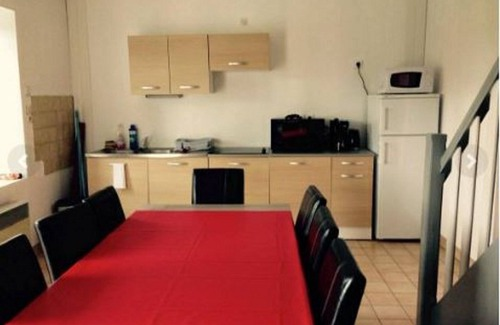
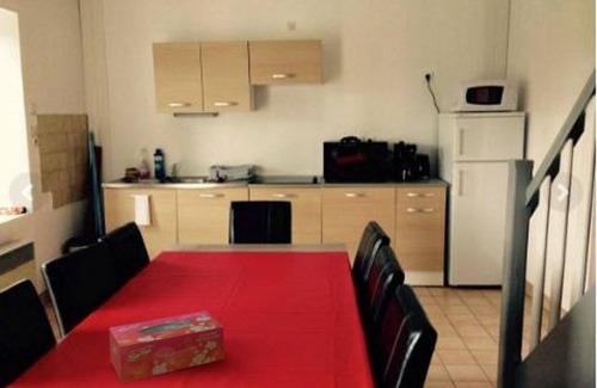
+ tissue box (166, 343)
